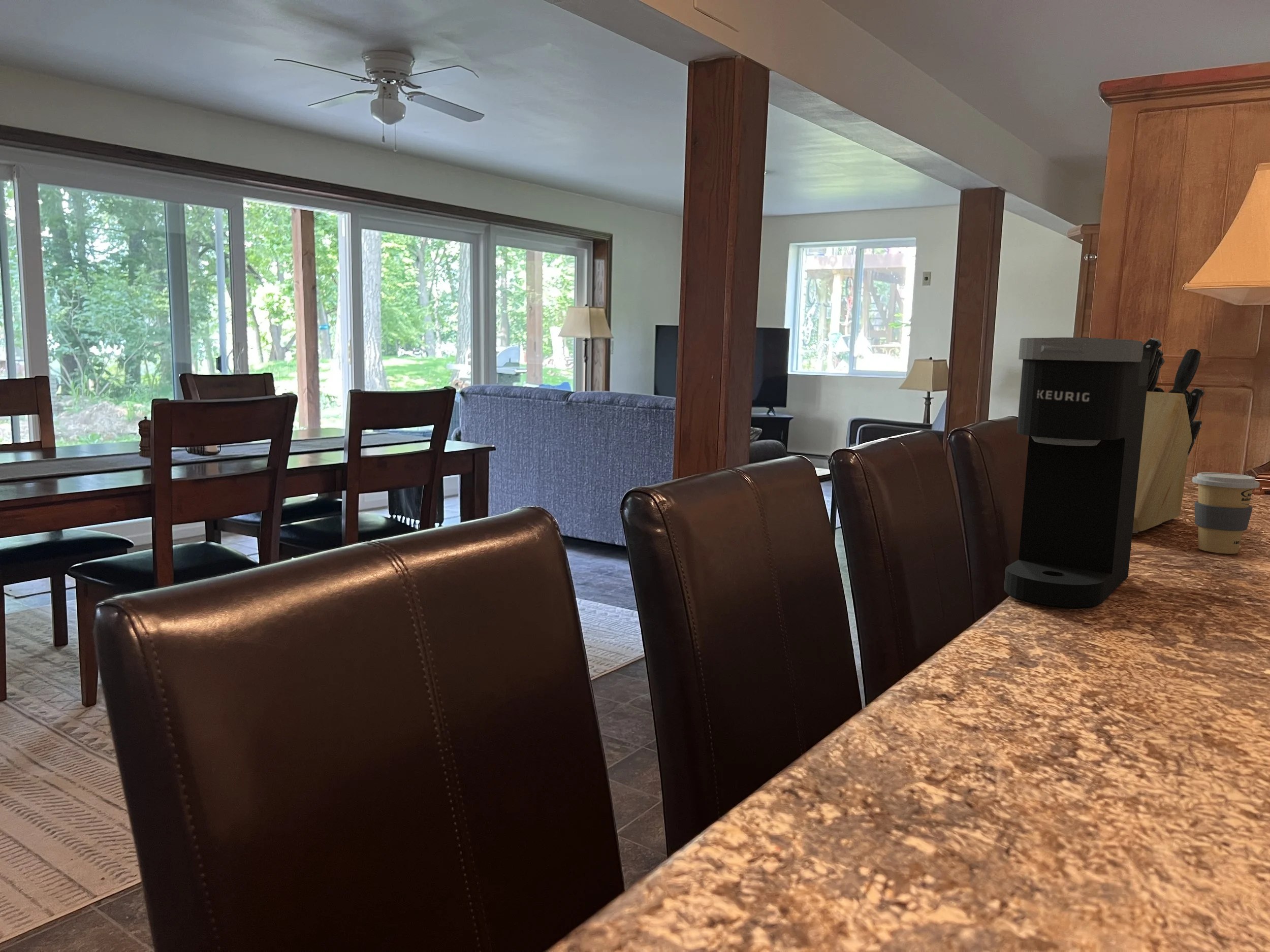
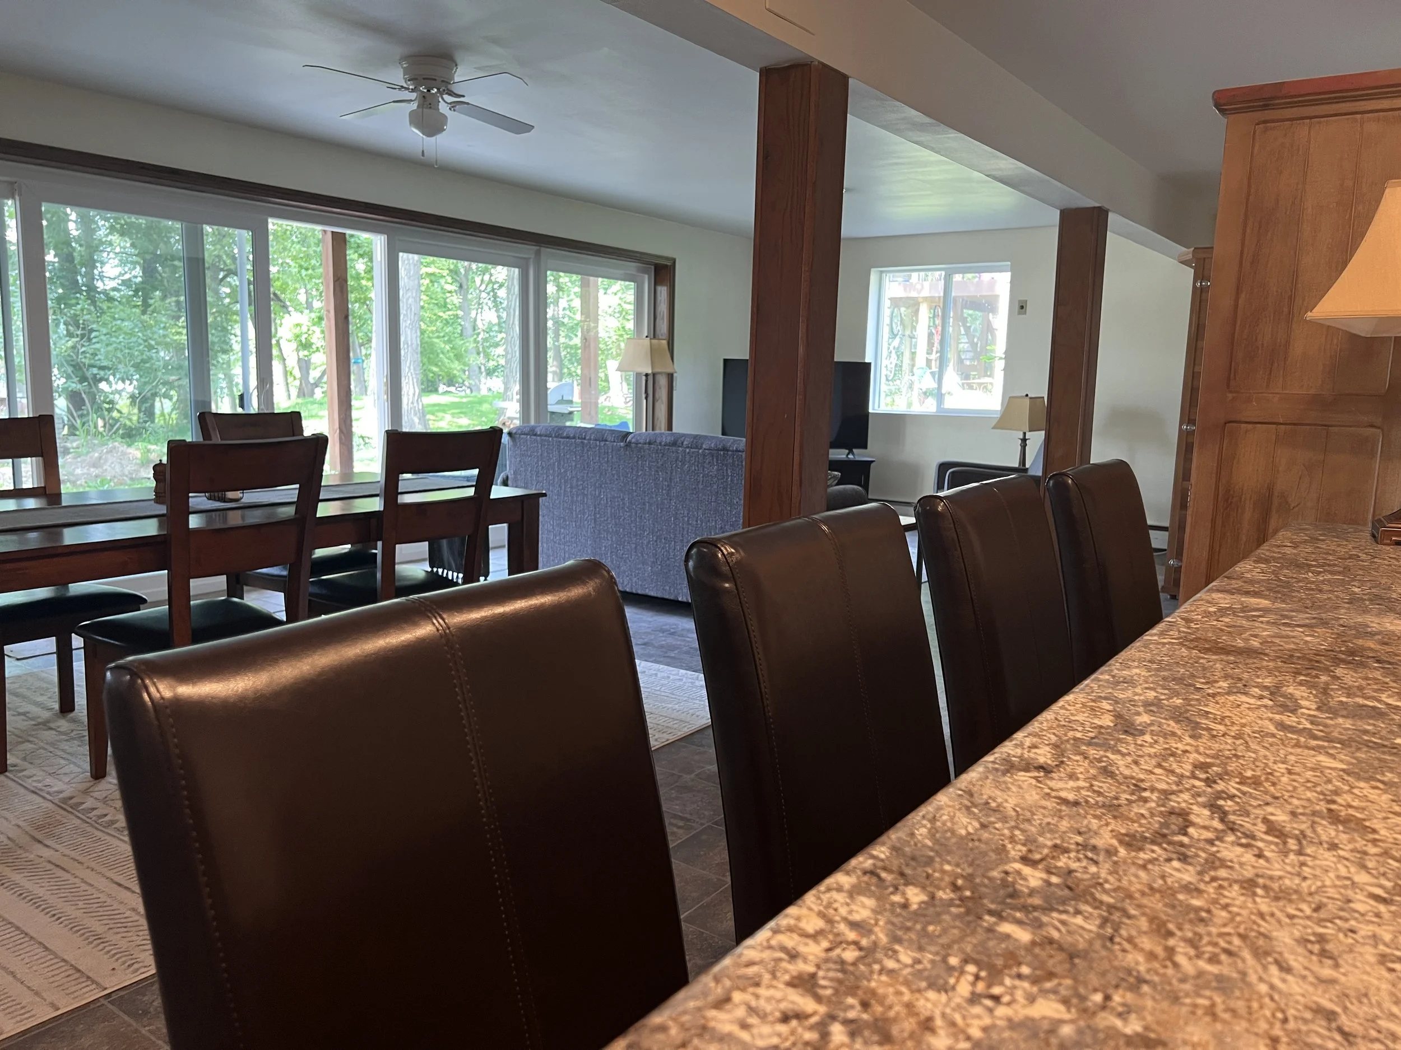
- coffee maker (1078, 465)
- coffee cup (1222, 513)
- knife block (1143, 429)
